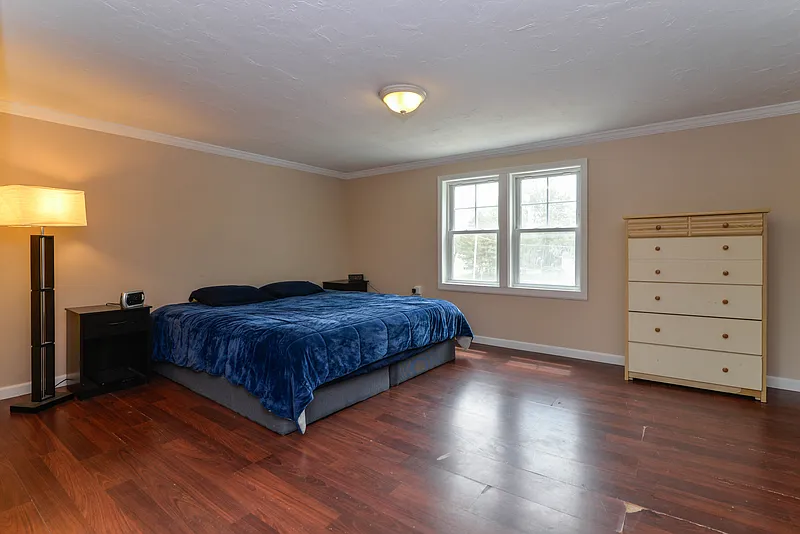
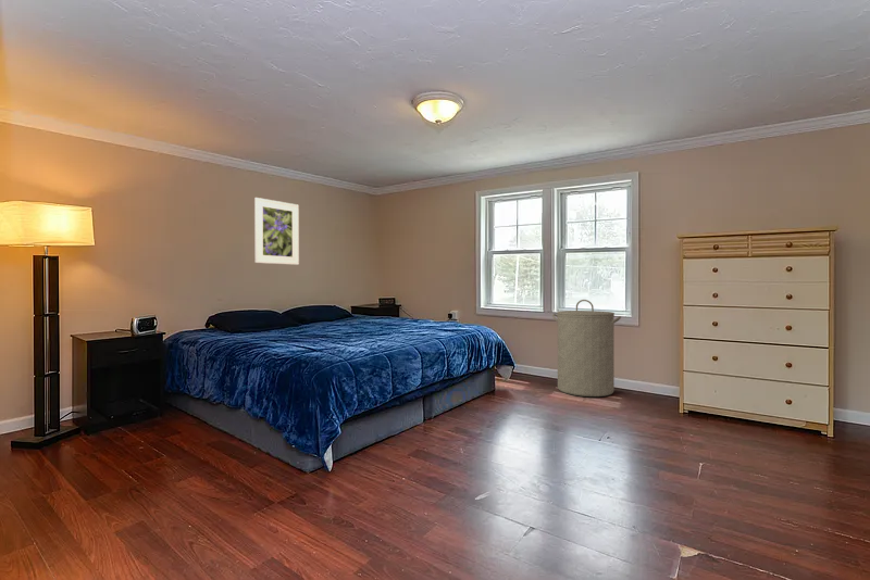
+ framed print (277, 232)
+ laundry hamper (585, 344)
